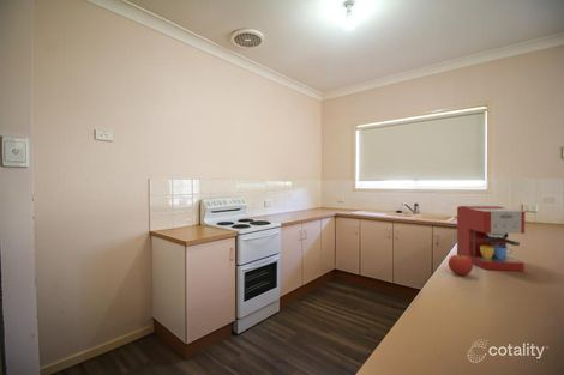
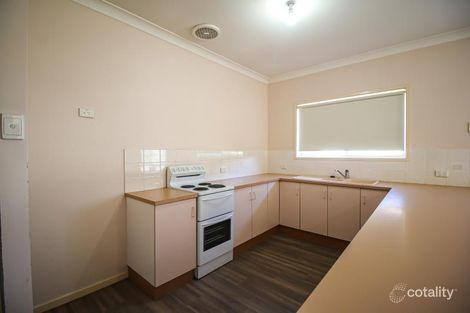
- apple (460, 261)
- coffee maker (487, 235)
